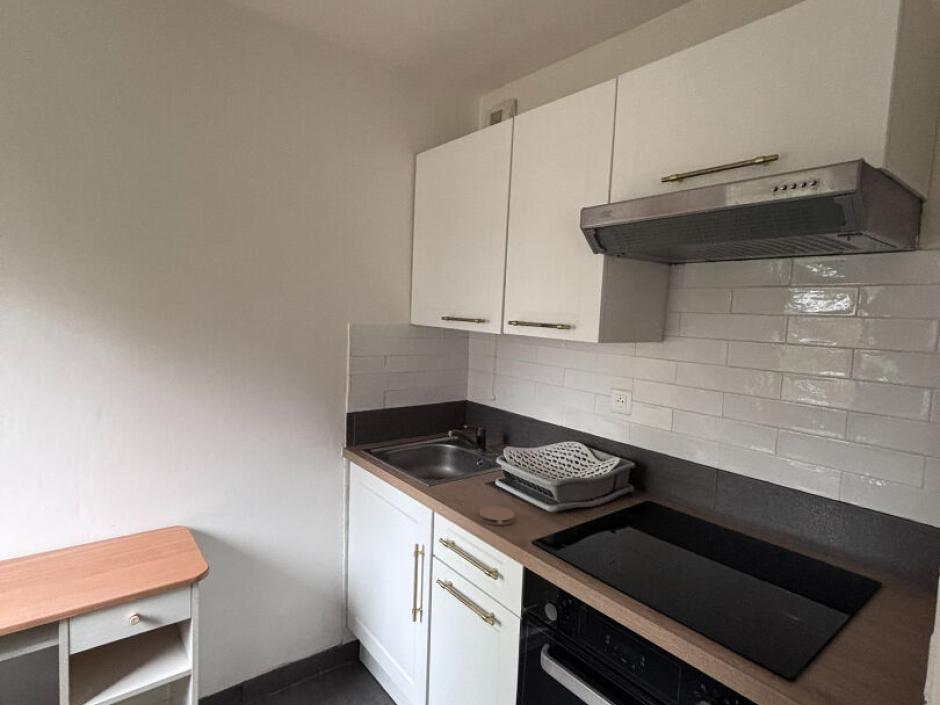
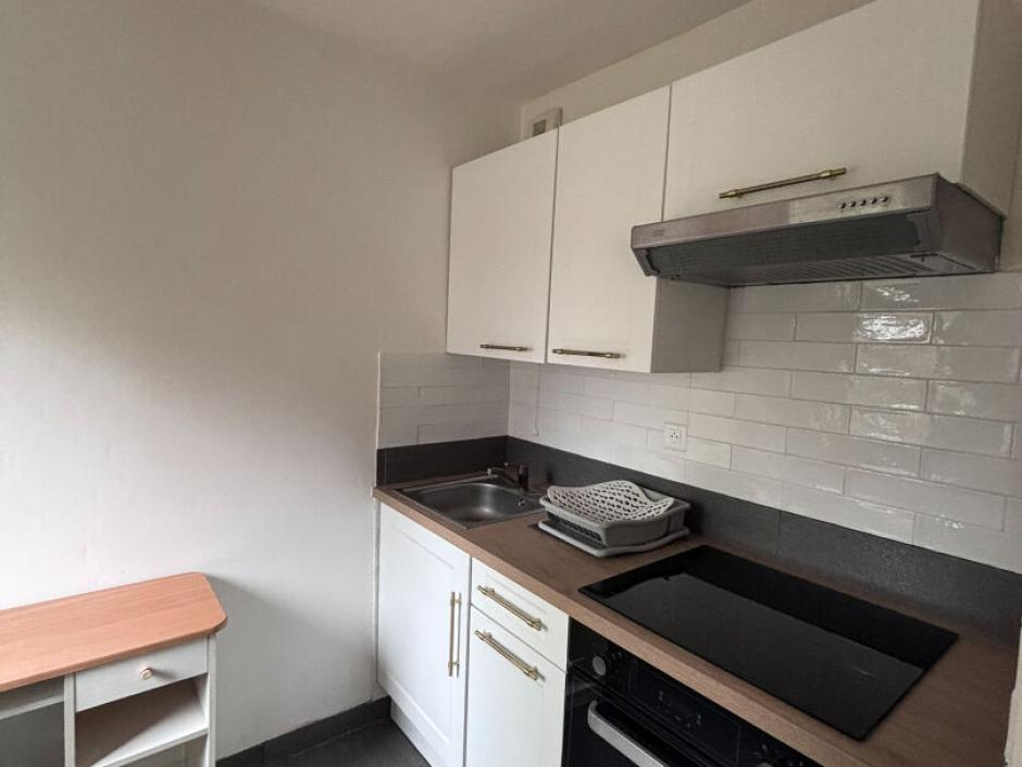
- coaster (496, 515)
